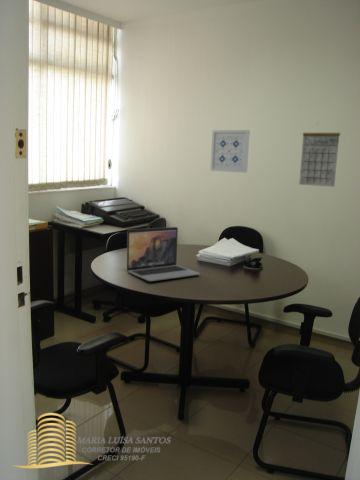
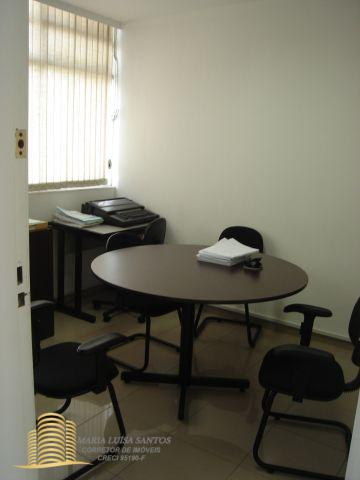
- wall art (229, 151)
- calendar (319, 153)
- laptop (164, 252)
